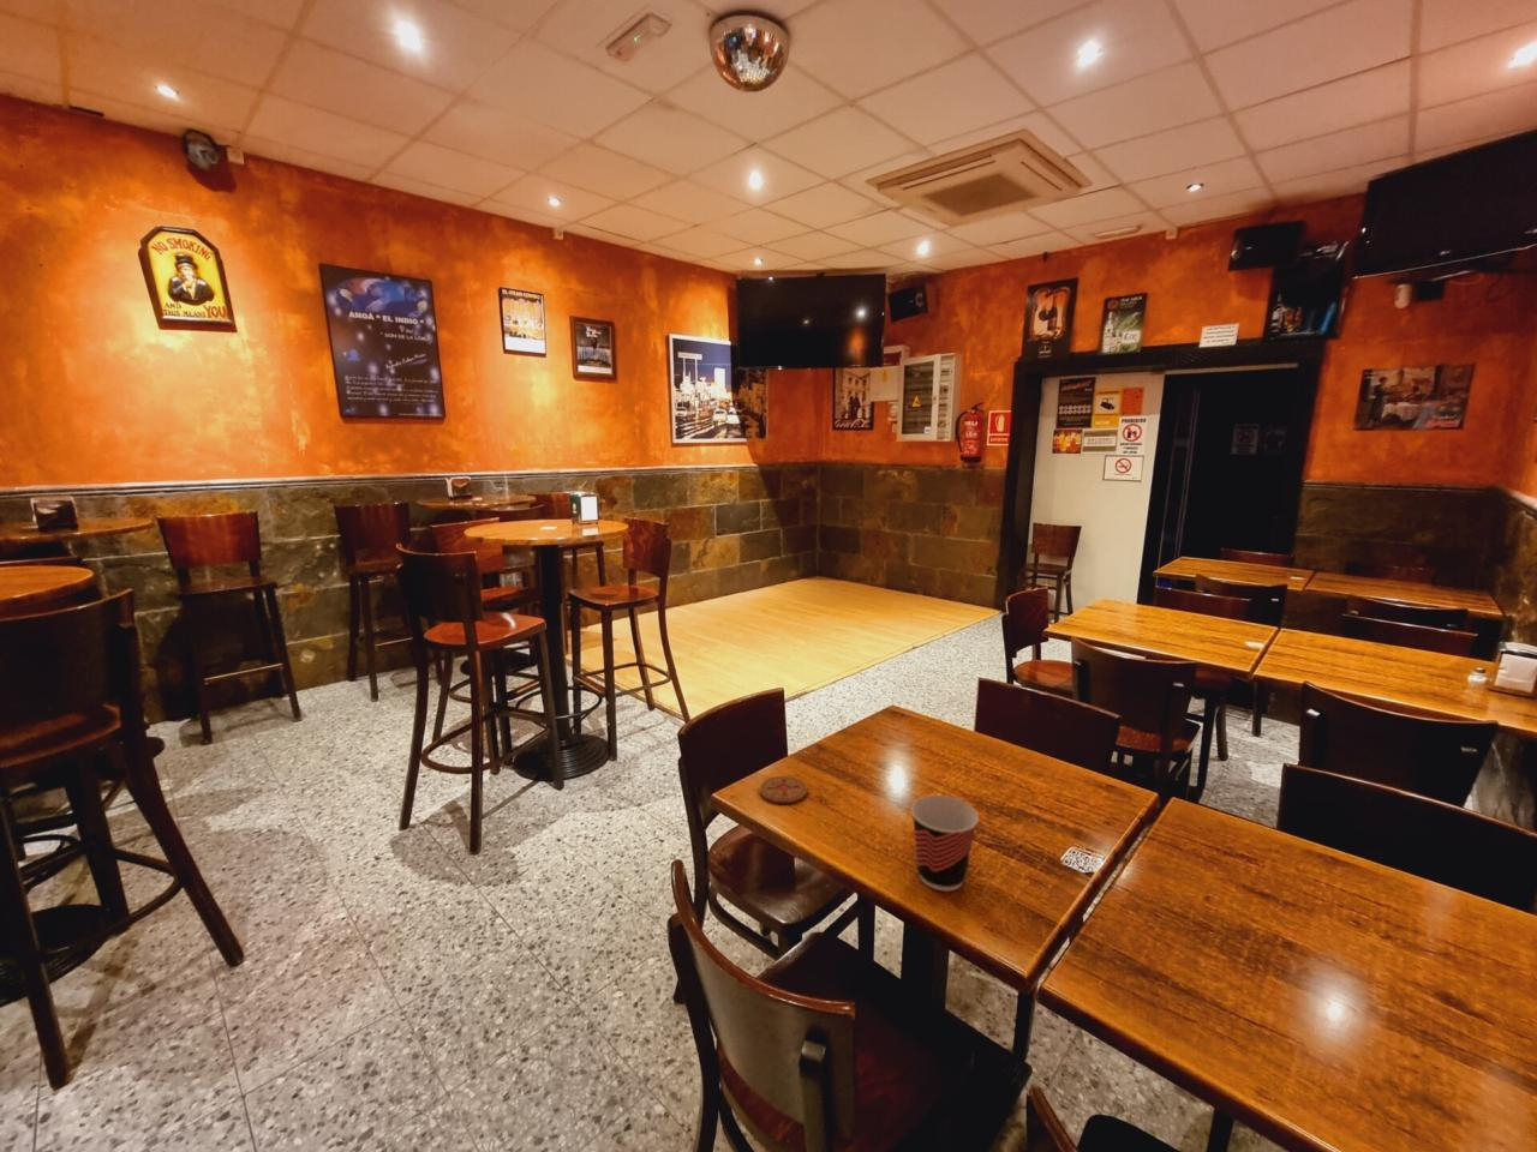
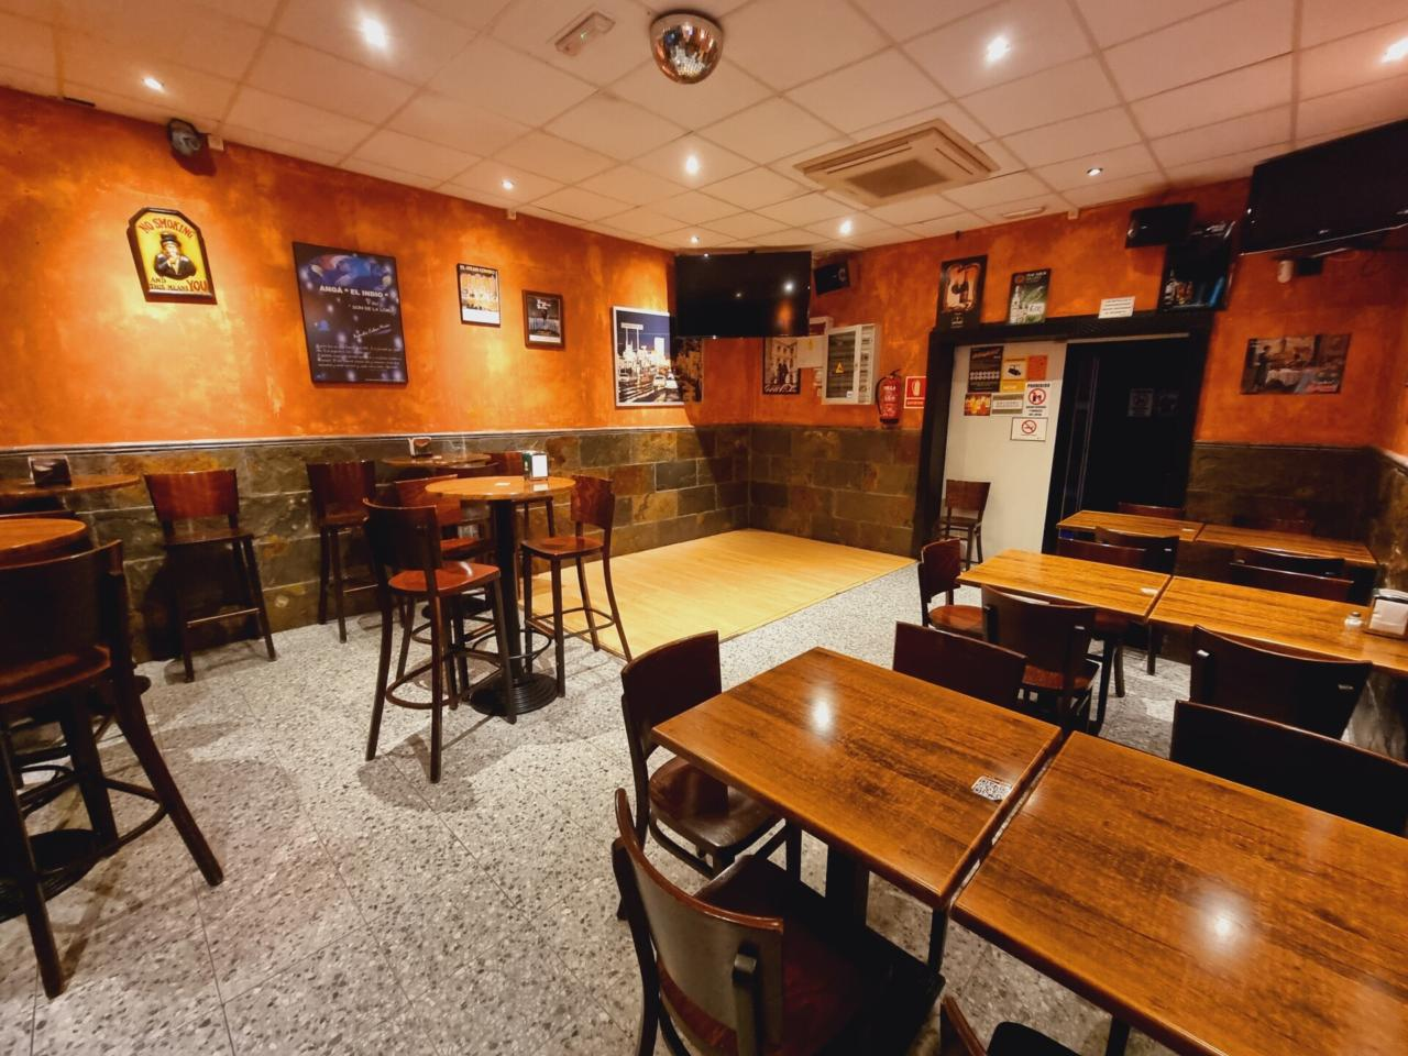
- cup (943, 843)
- coaster (783, 789)
